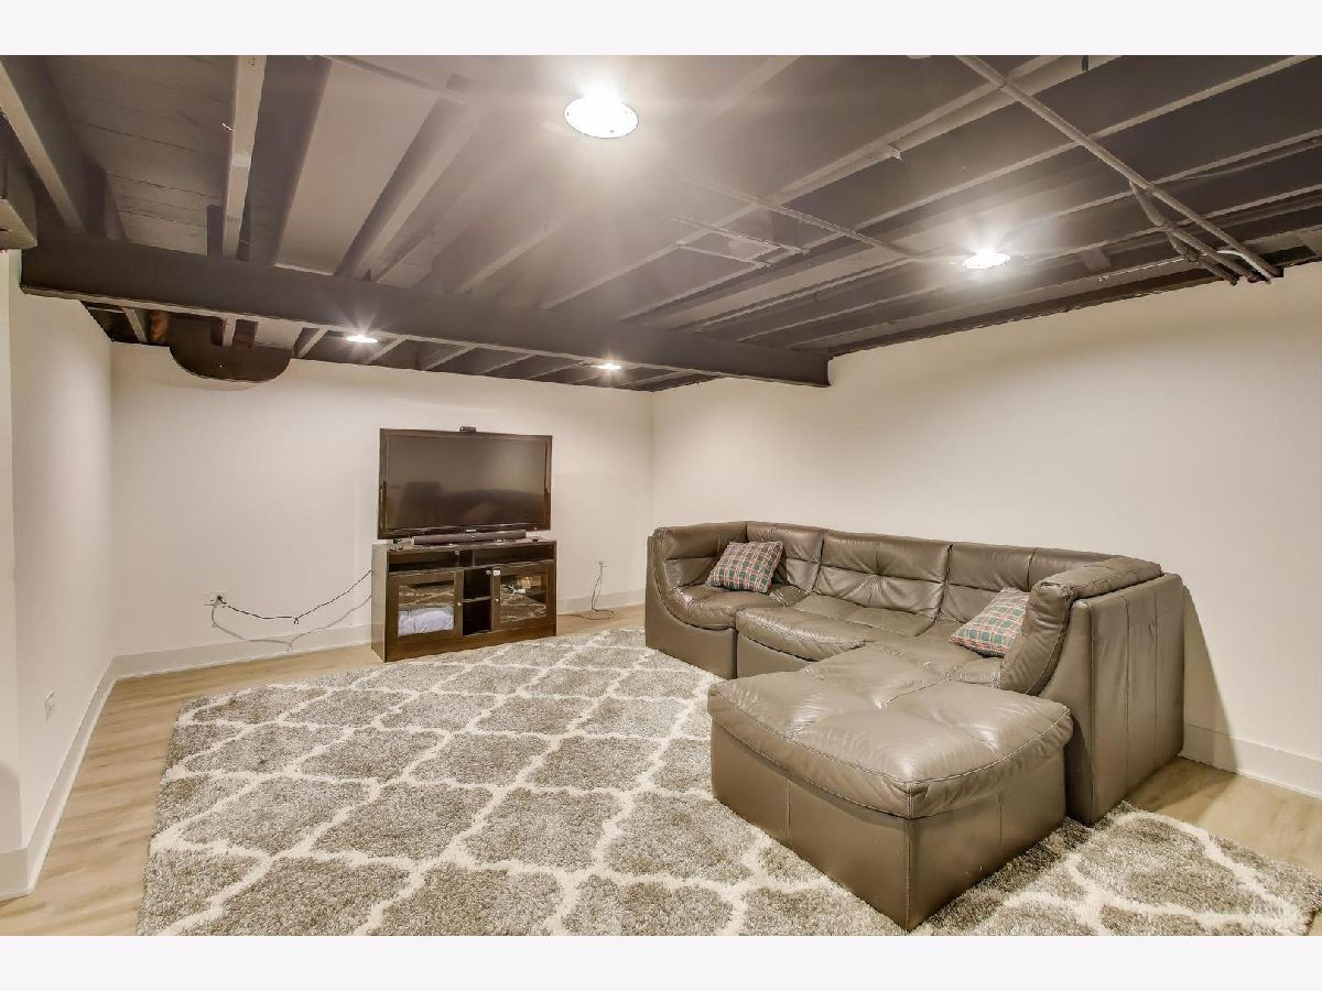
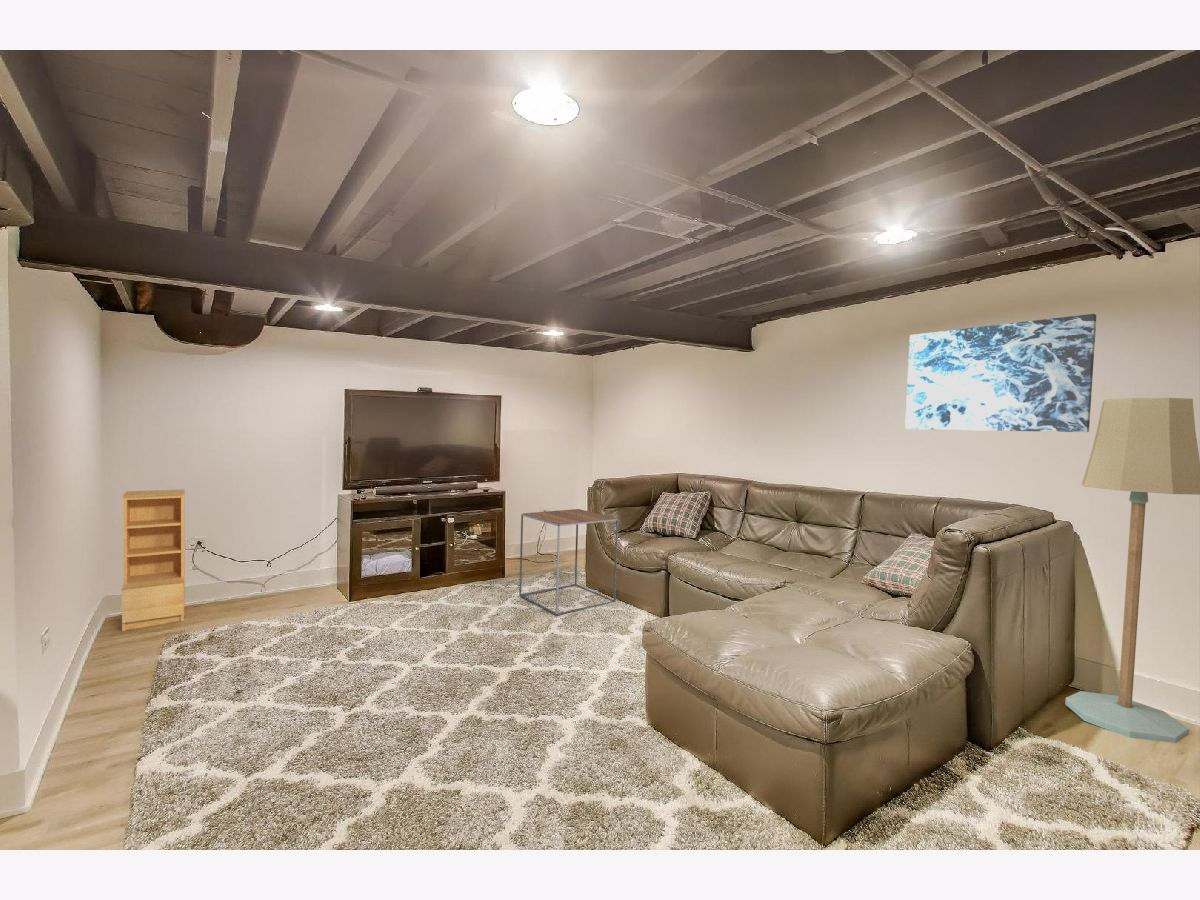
+ wall art (989, 378)
+ floor lamp (1134, 561)
+ side table (575, 557)
+ bookshelf (154, 556)
